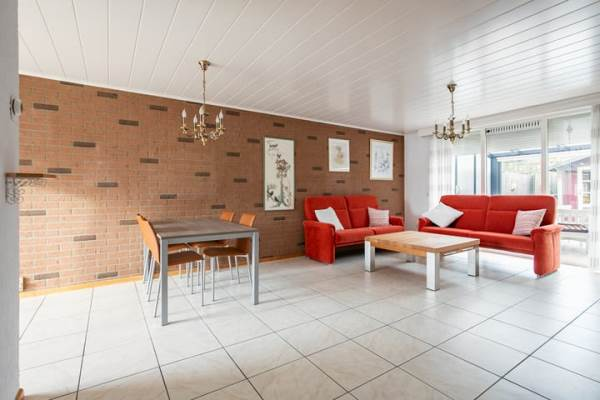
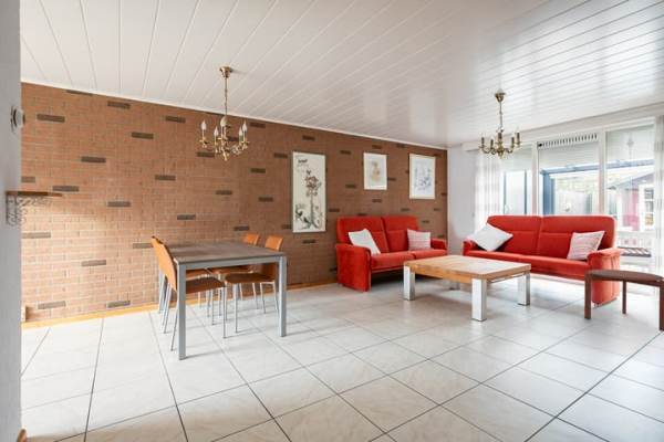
+ side table (623, 296)
